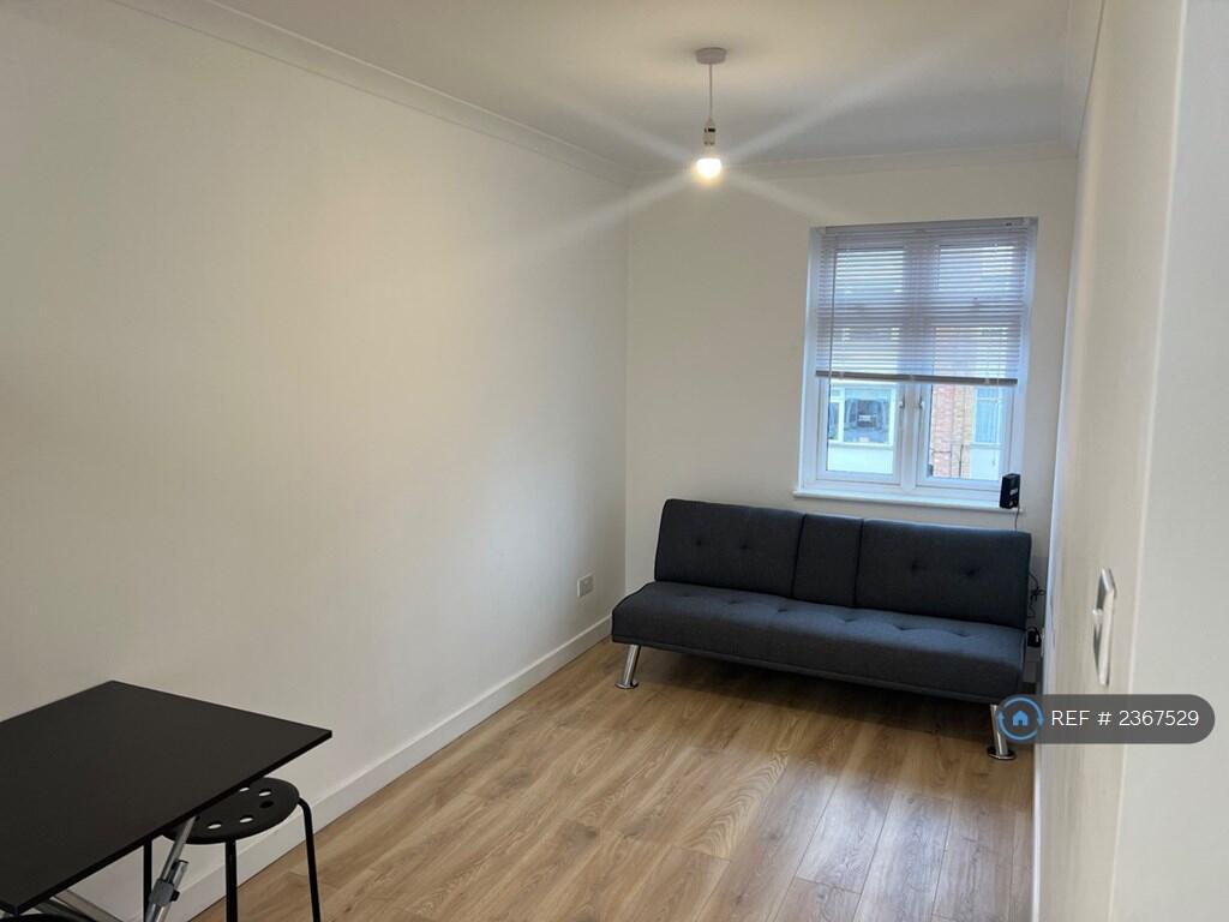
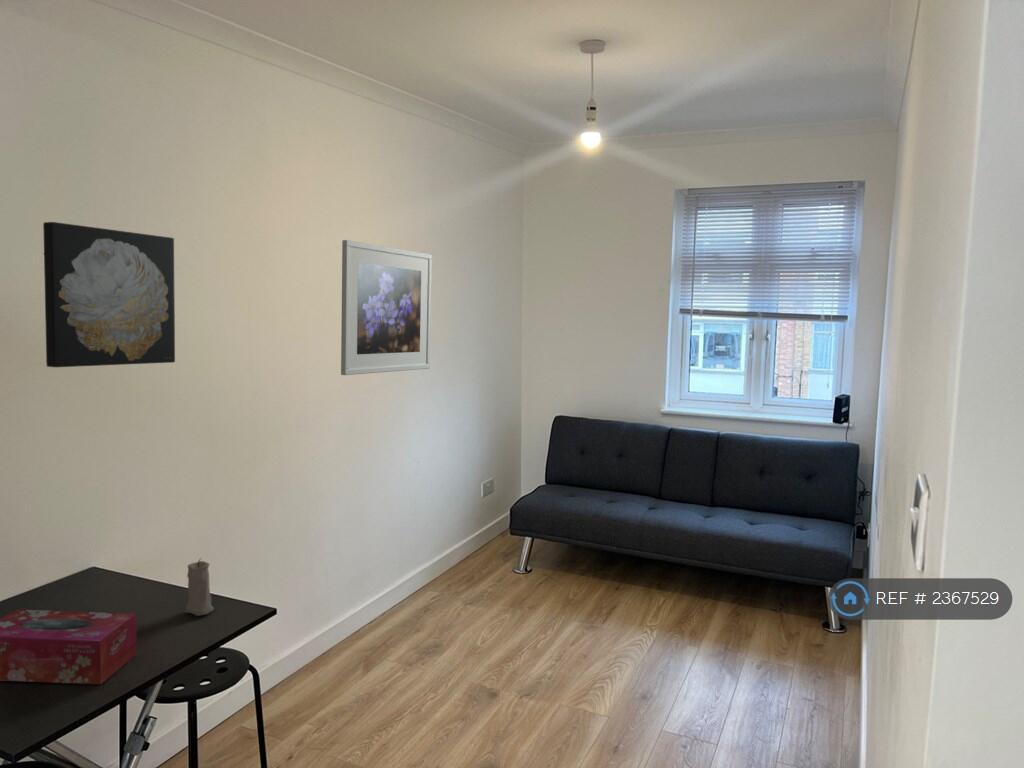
+ tissue box (57, 645)
+ wall art (114, 298)
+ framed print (390, 310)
+ candle (199, 585)
